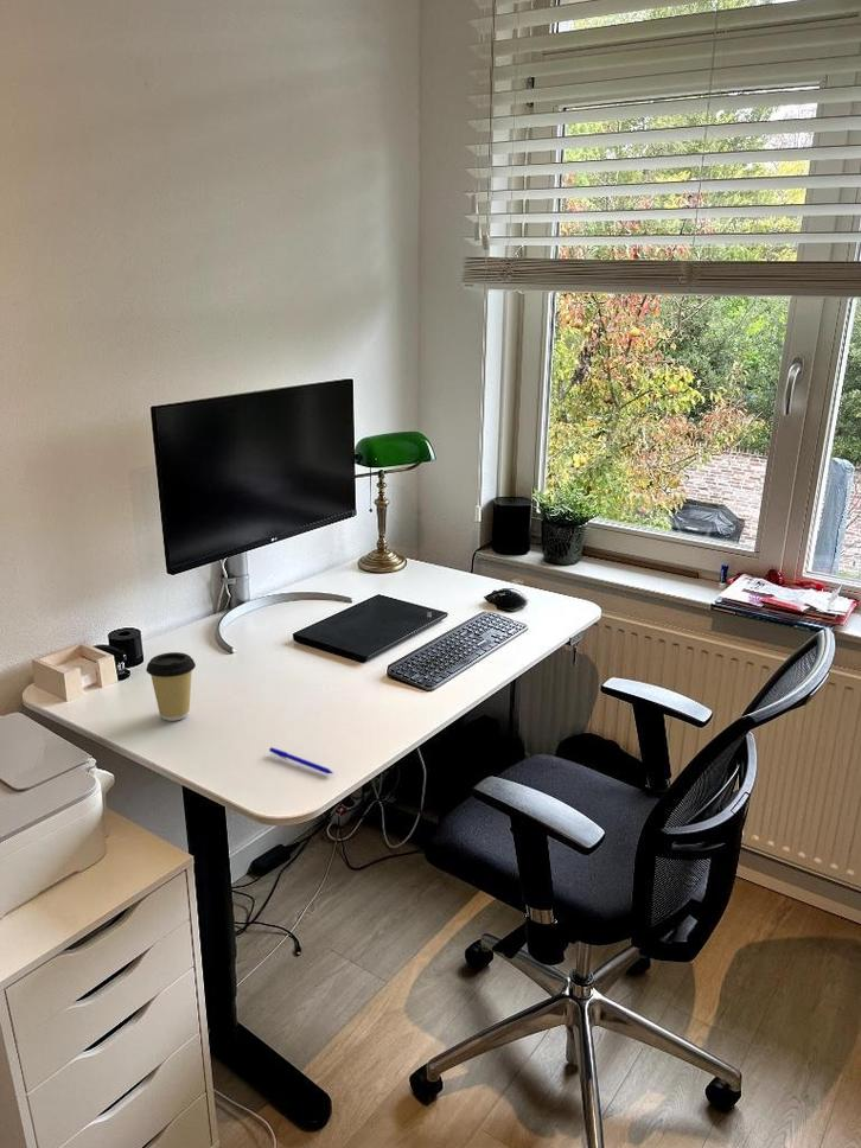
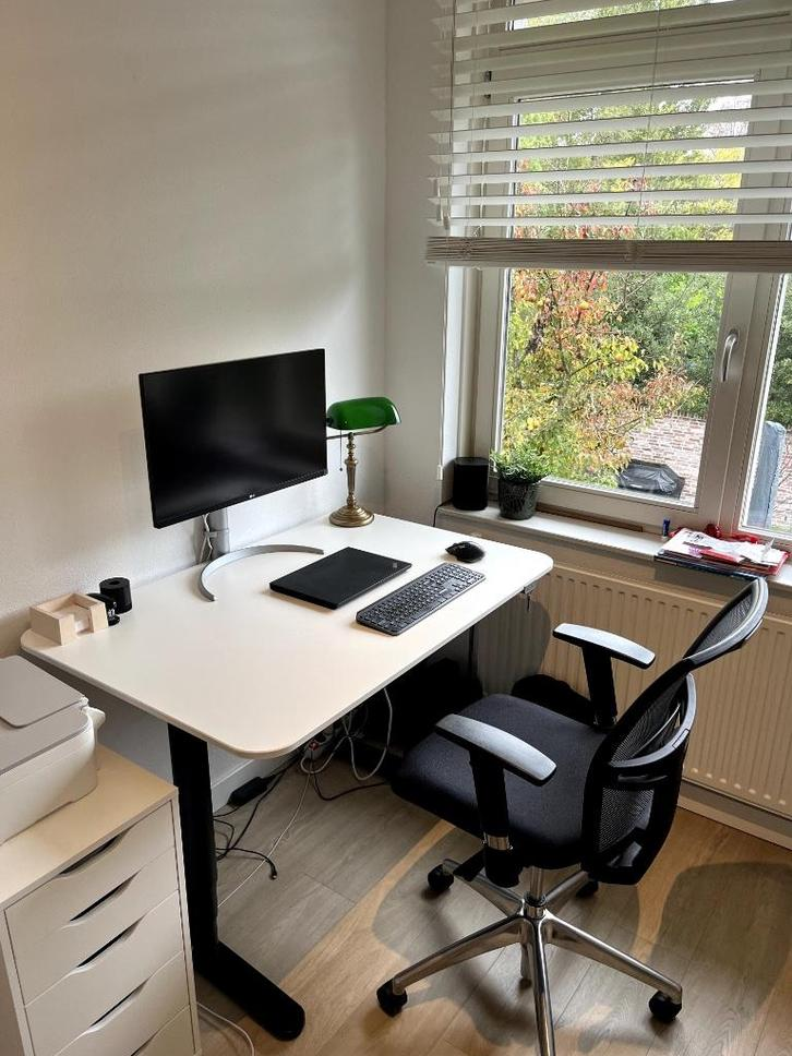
- coffee cup (172, 685)
- pen (301, 760)
